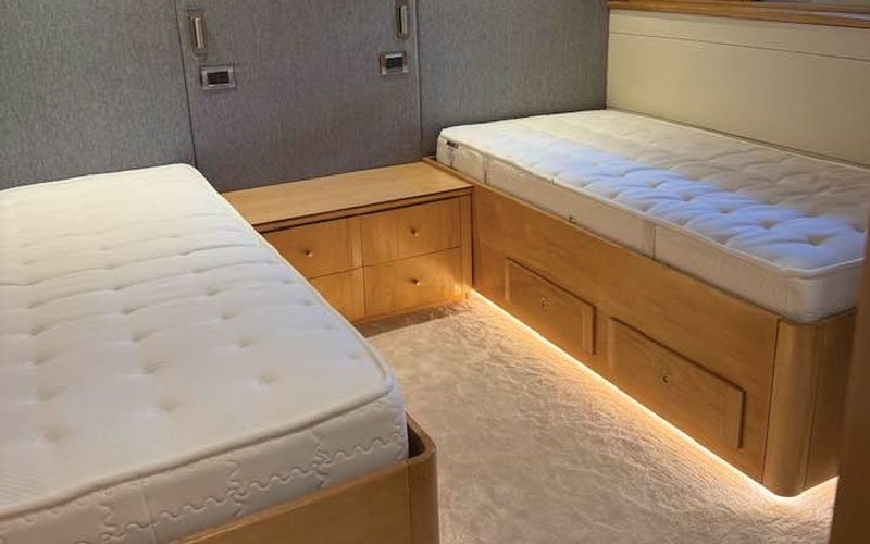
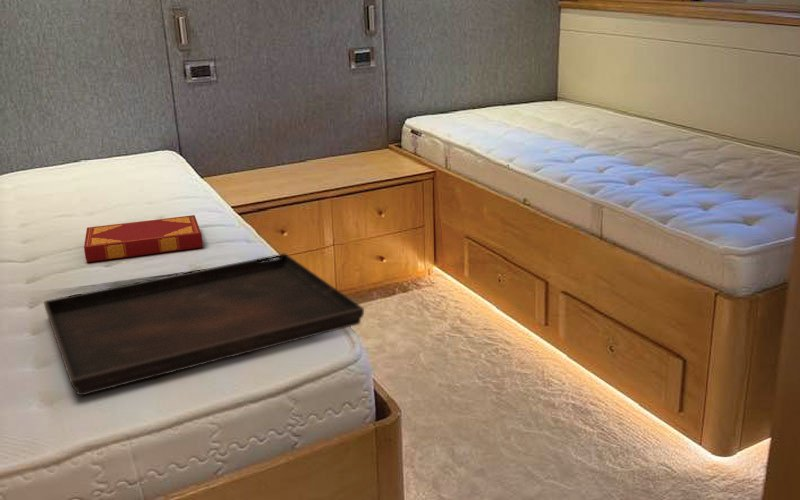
+ serving tray (200, 312)
+ hardback book (143, 237)
